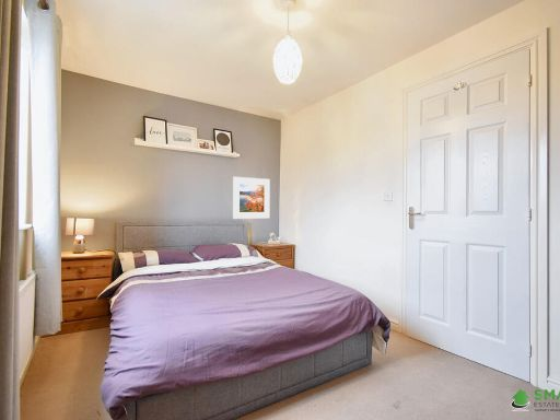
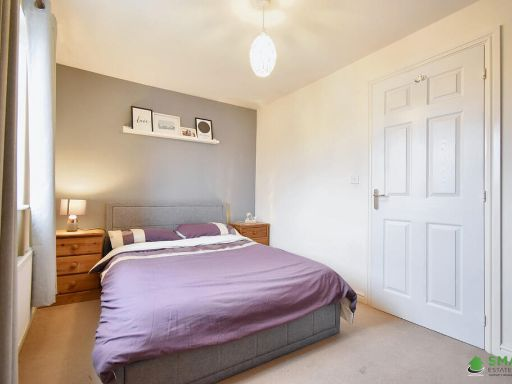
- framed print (252, 198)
